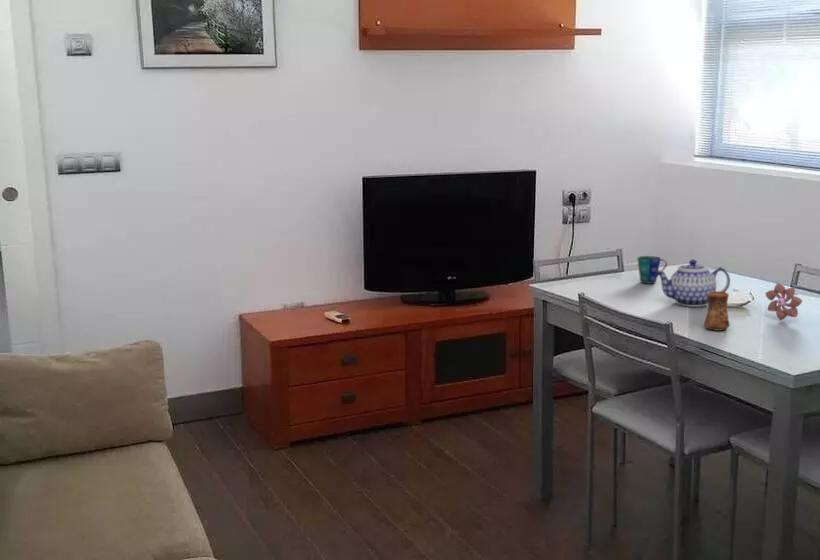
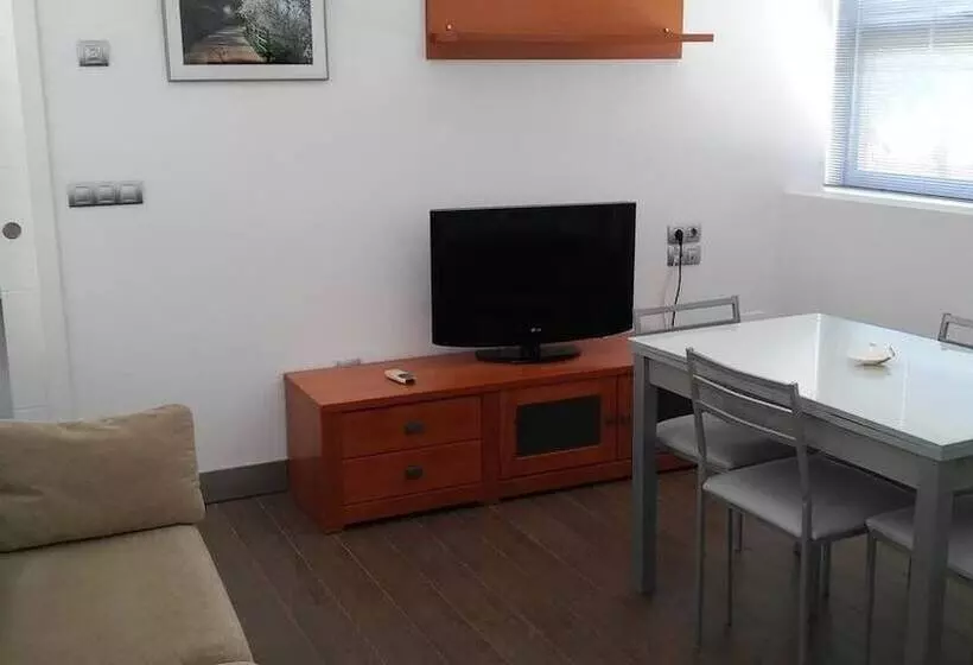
- cup (651, 270)
- flower (782, 302)
- teapot (692, 281)
- cup (717, 310)
